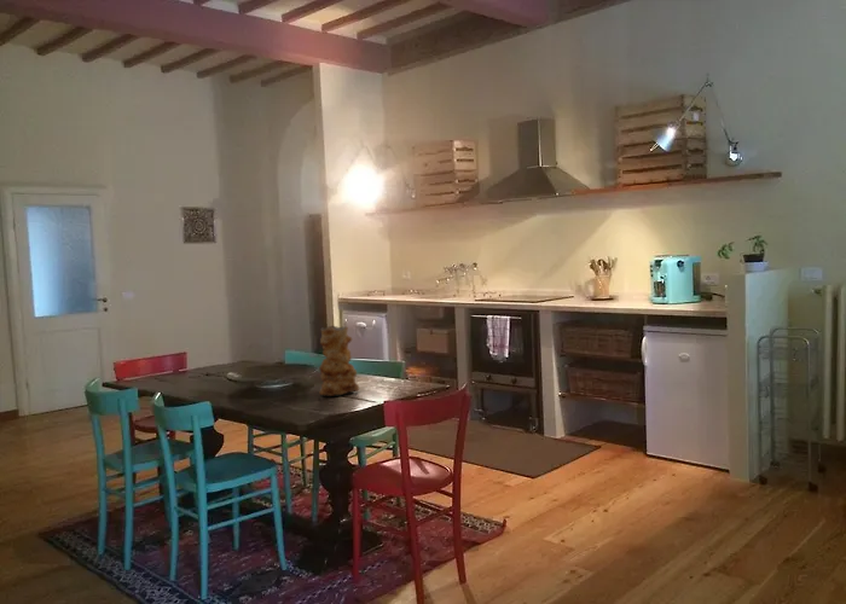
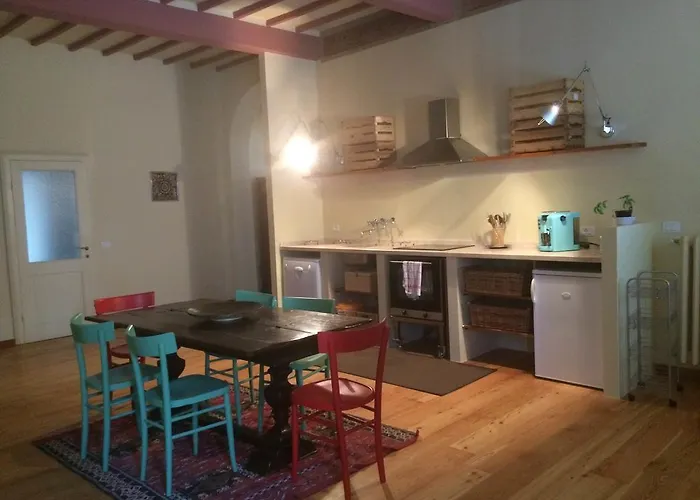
- vase (337, 359)
